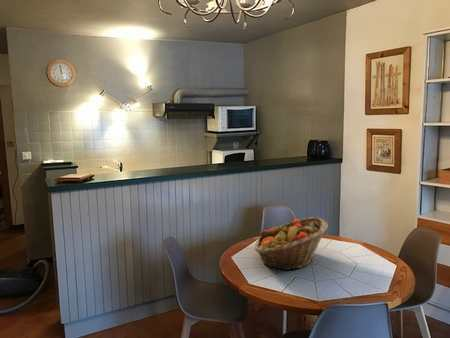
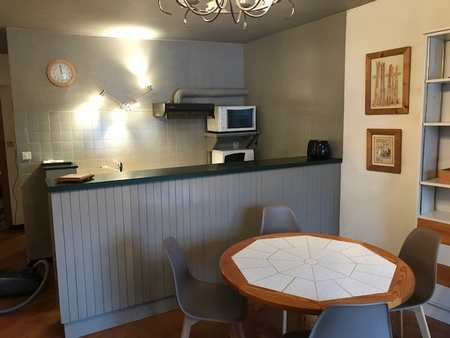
- fruit basket (290, 240)
